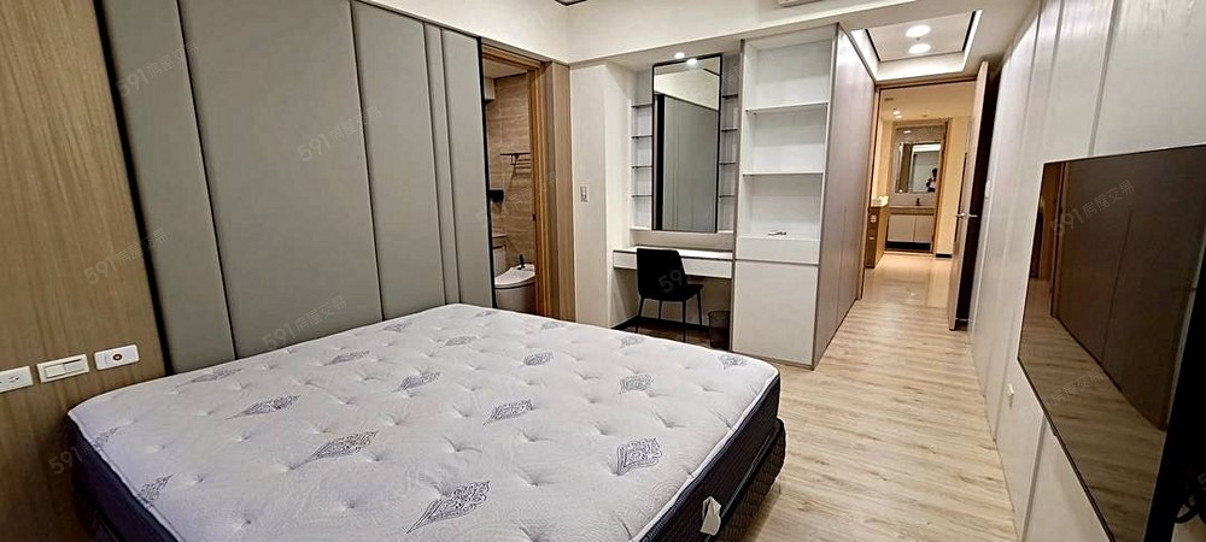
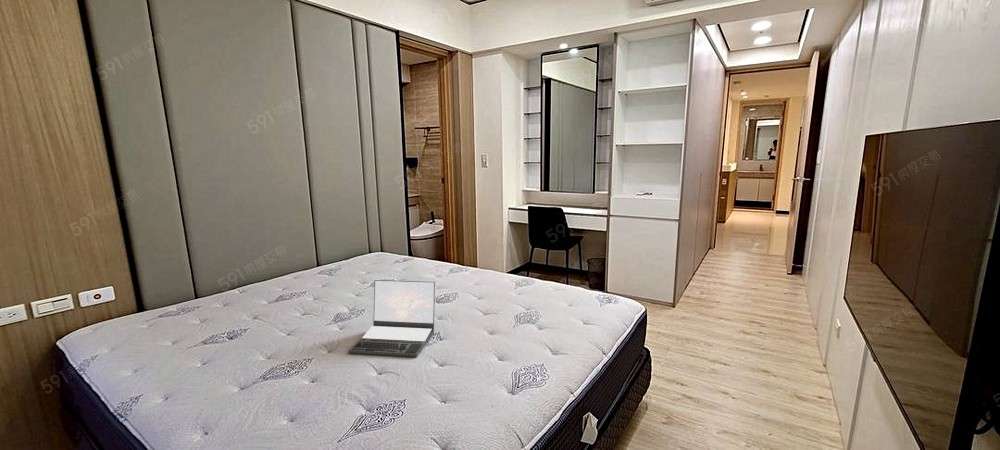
+ laptop (394, 315)
